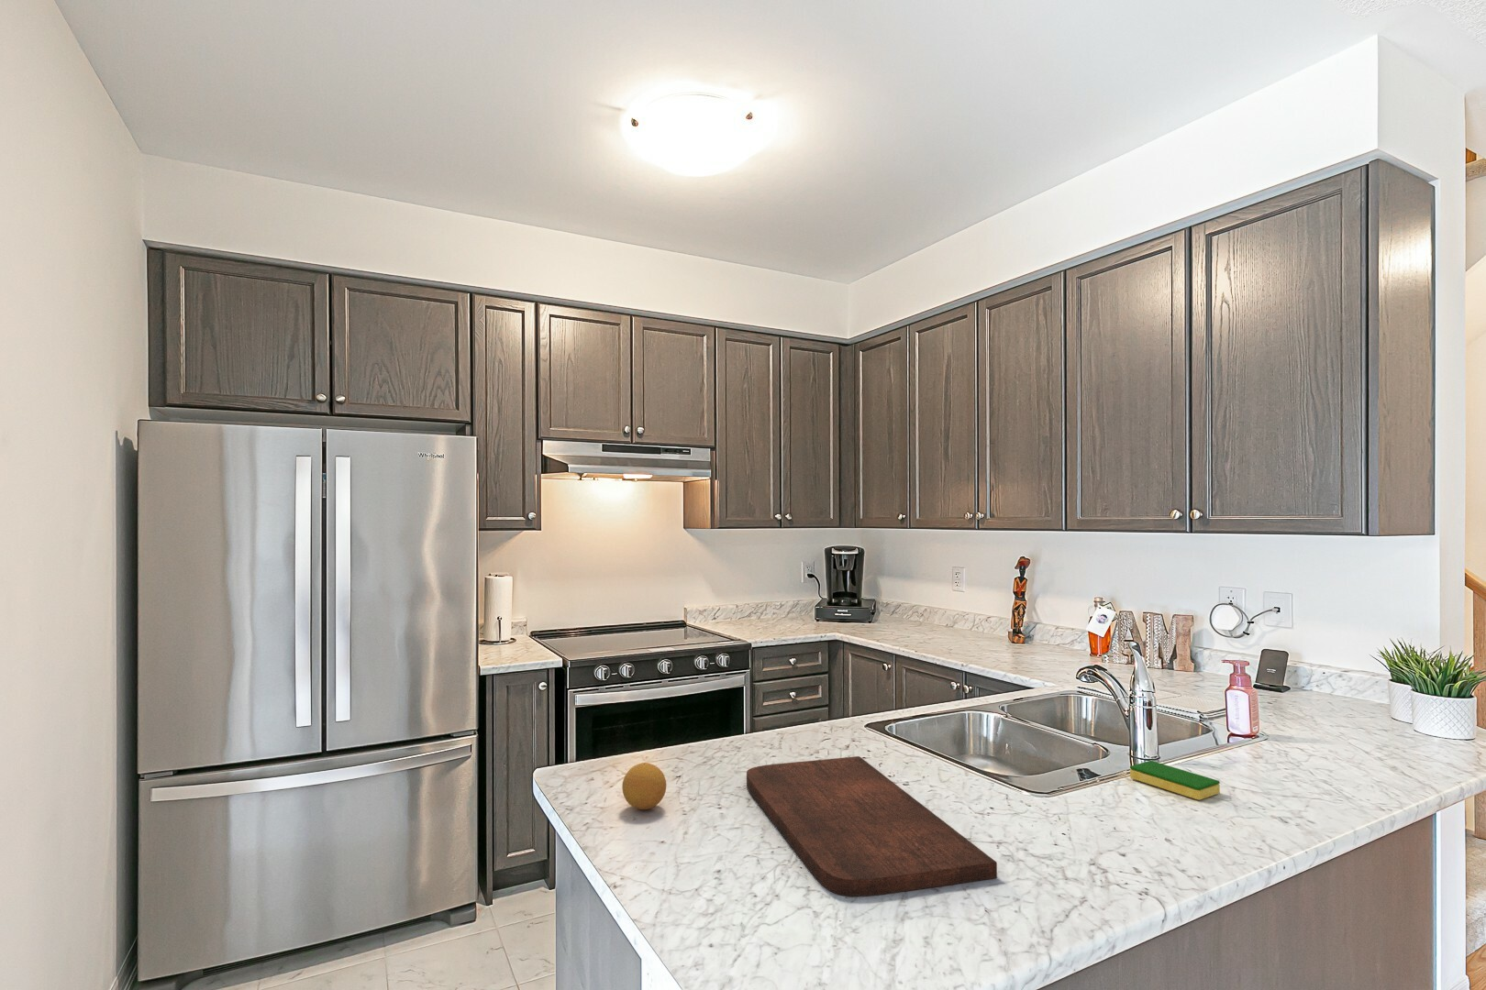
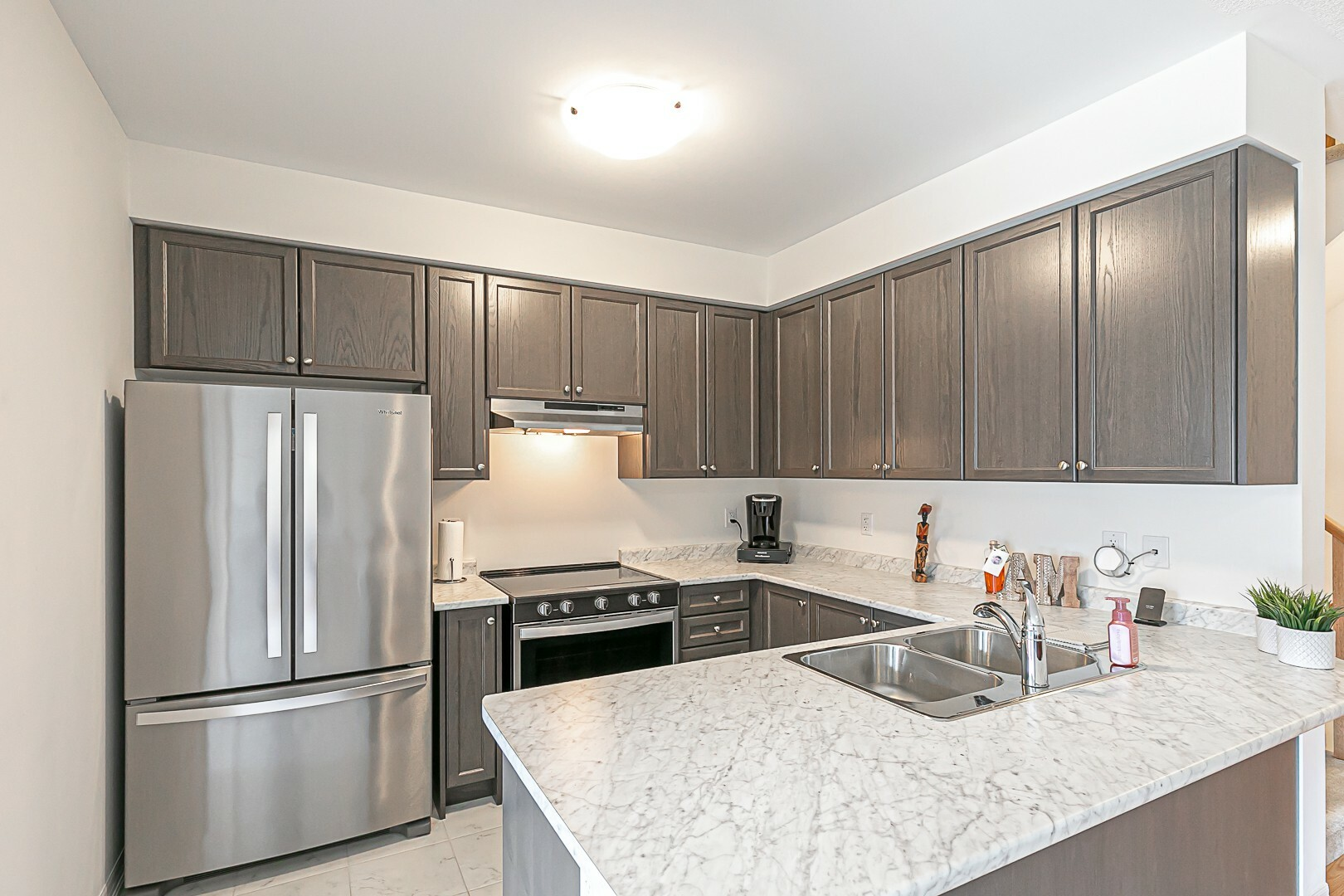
- dish sponge (1173, 779)
- fruit (643, 784)
- cutting board (848, 814)
